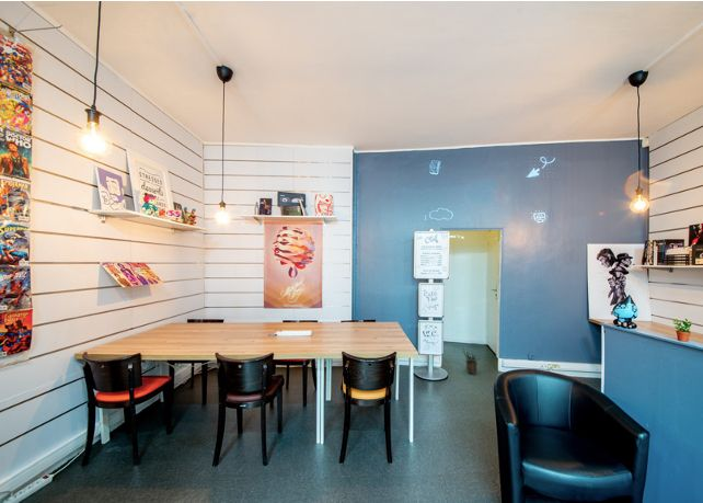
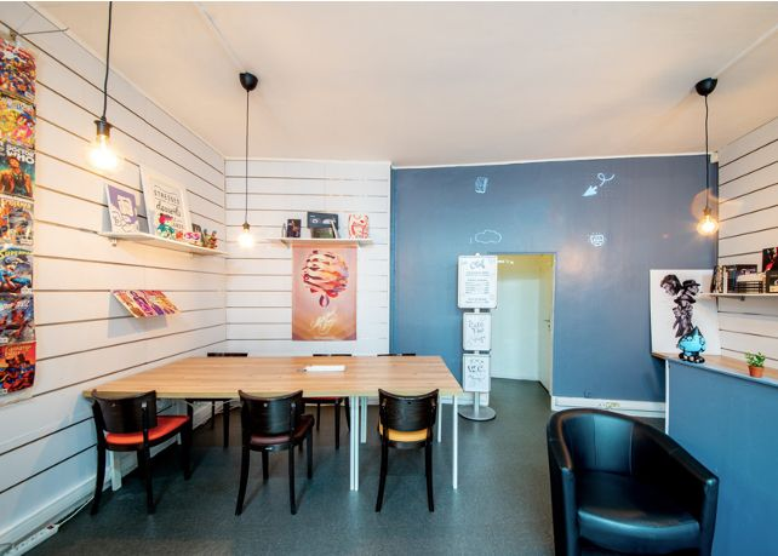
- potted plant (470, 361)
